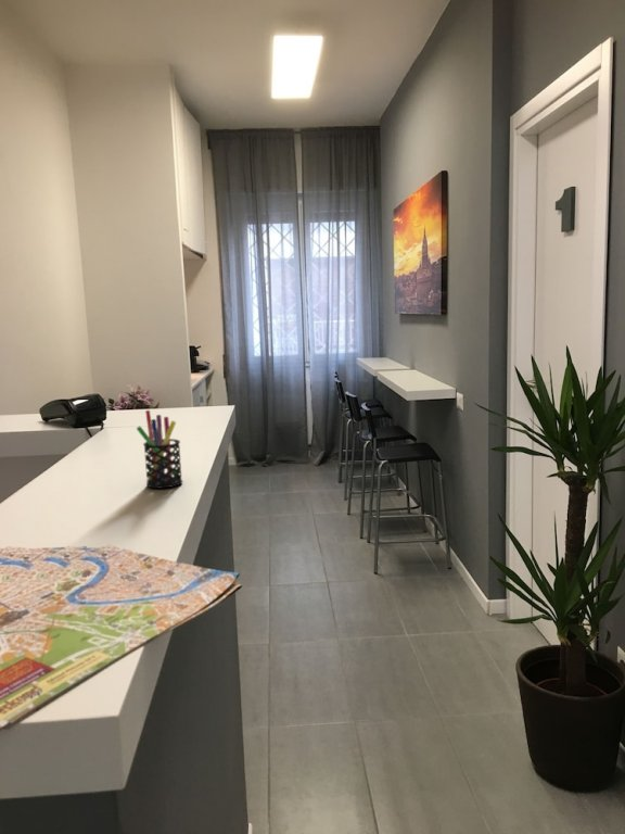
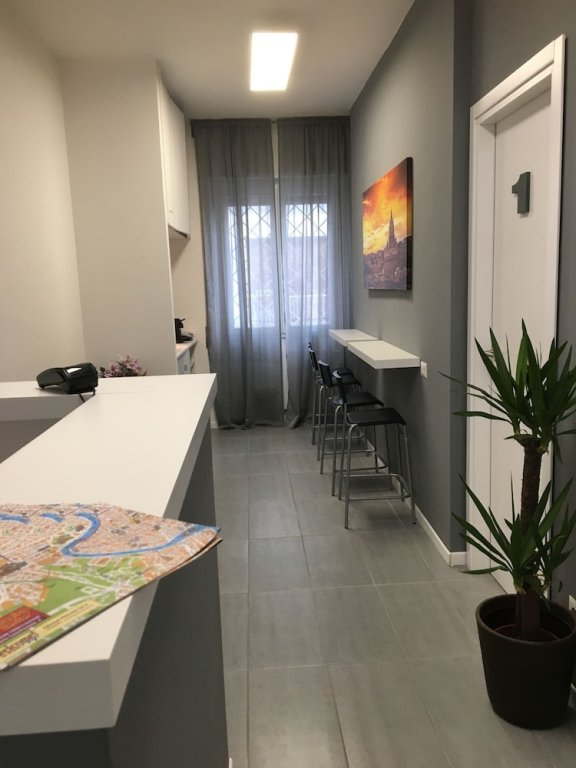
- pen holder (157, 447)
